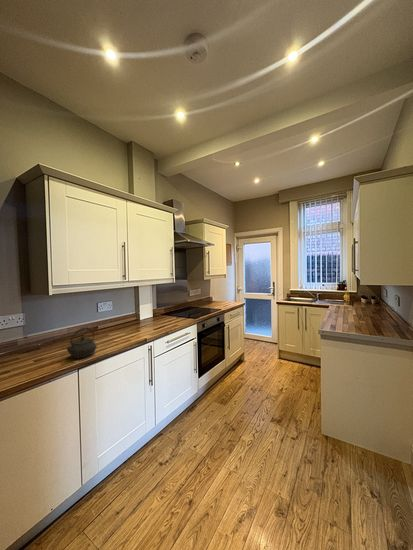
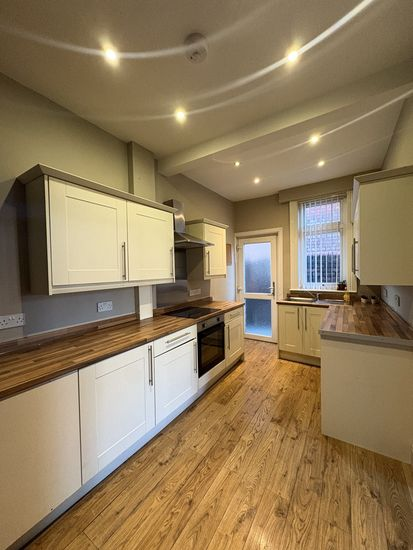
- kettle (81, 342)
